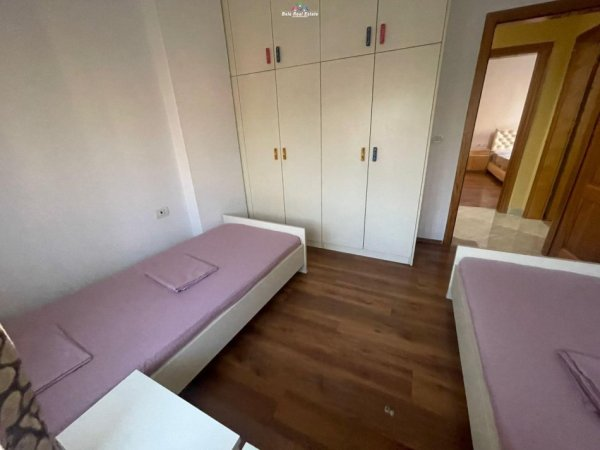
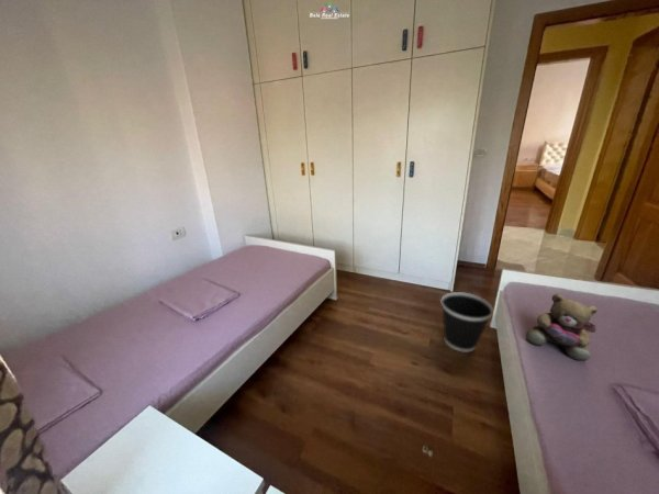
+ wastebasket (462, 323)
+ teddy bear (561, 322)
